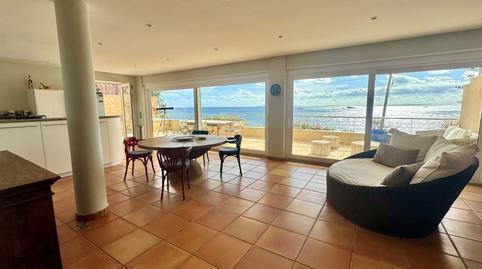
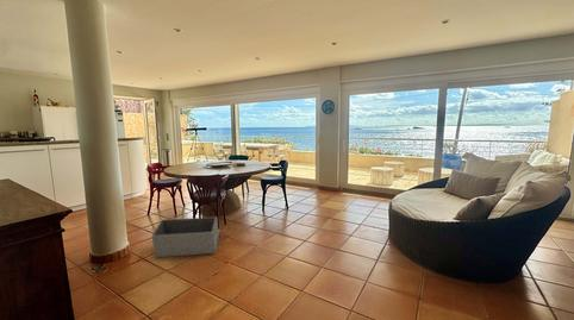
+ storage bin (188, 233)
